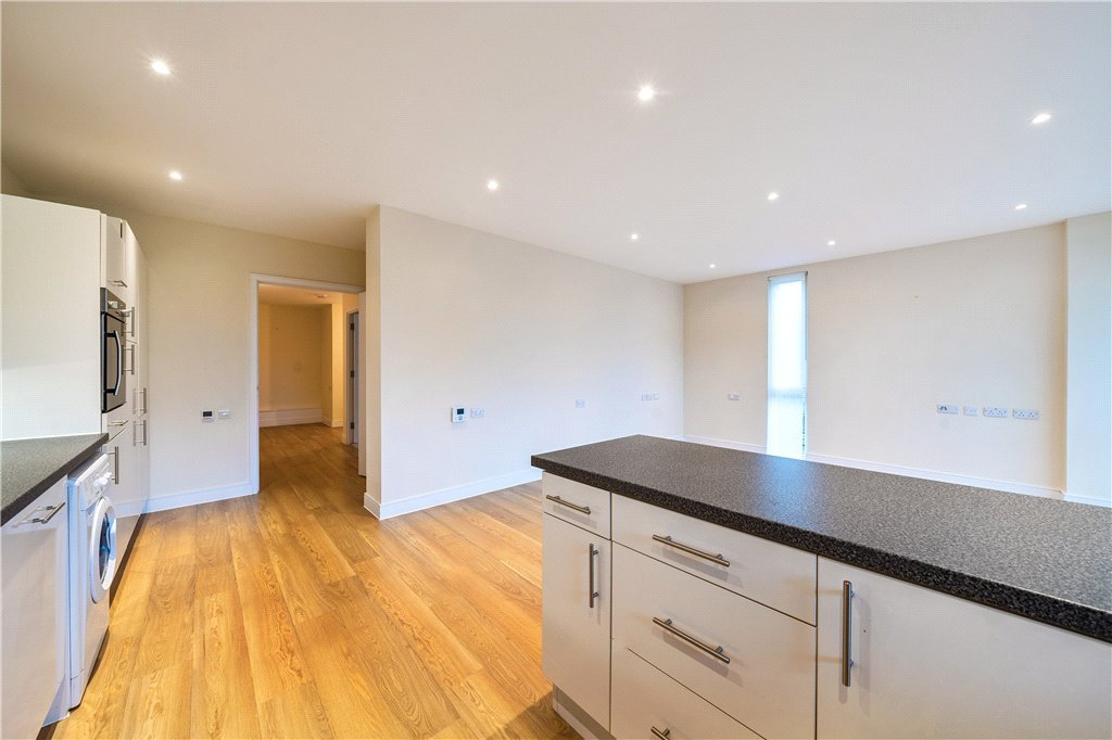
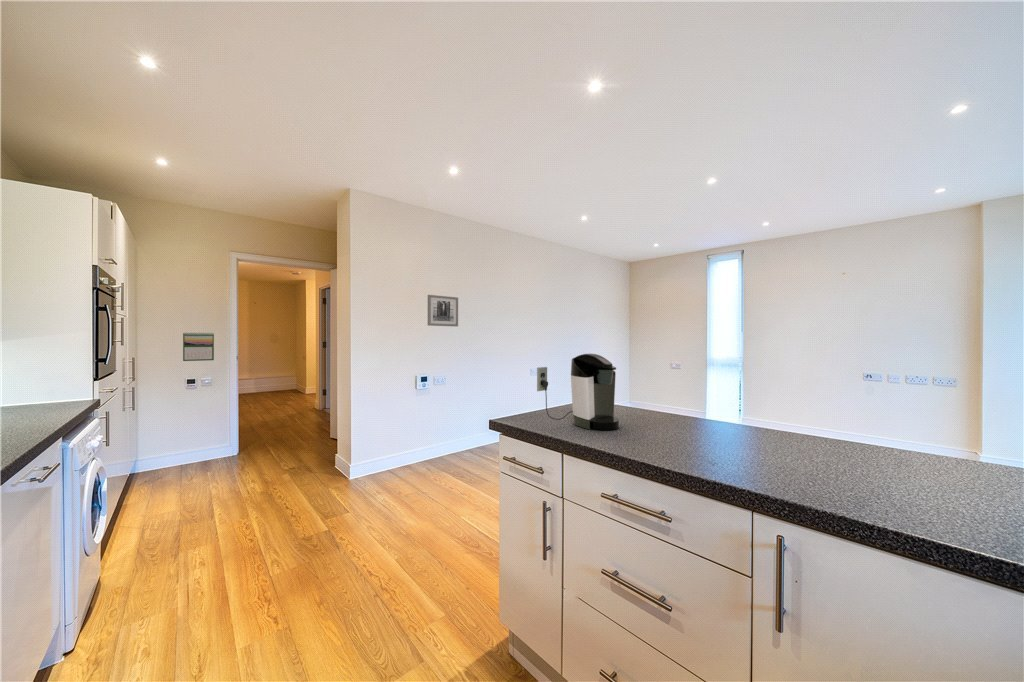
+ wall art (443, 311)
+ calendar (198, 346)
+ coffee maker (584, 390)
